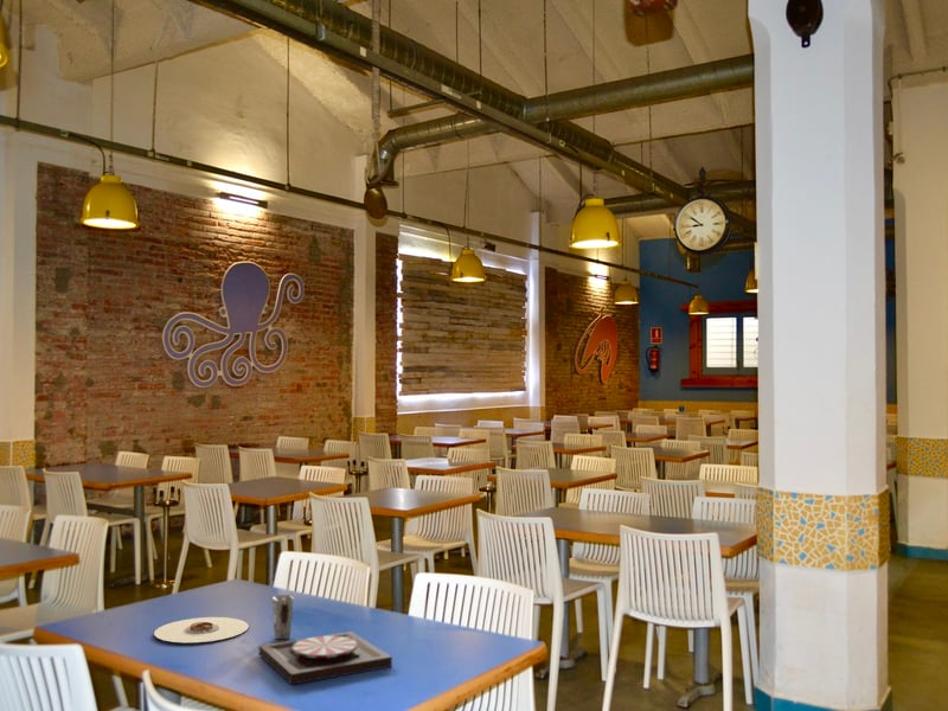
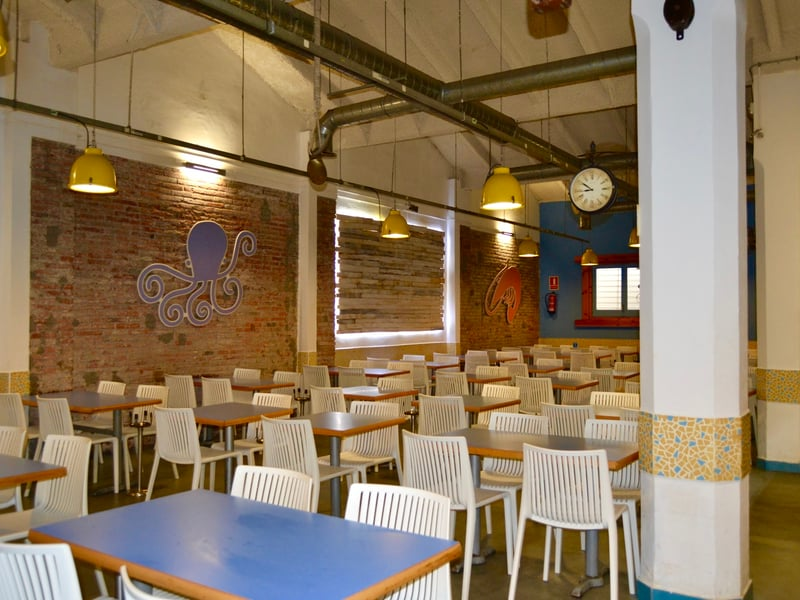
- plate (201, 626)
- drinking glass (282, 616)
- plate (324, 652)
